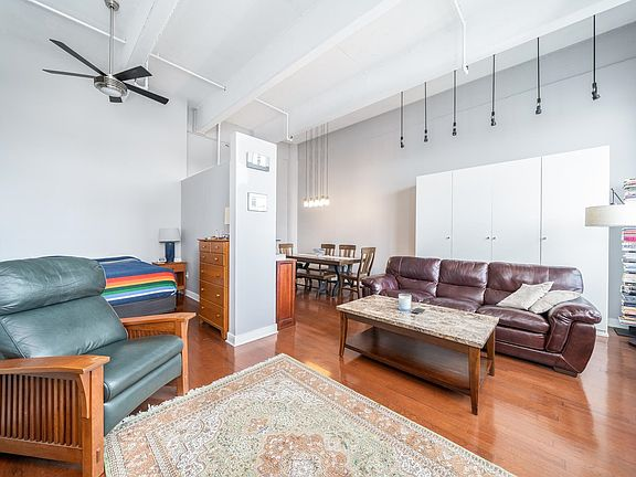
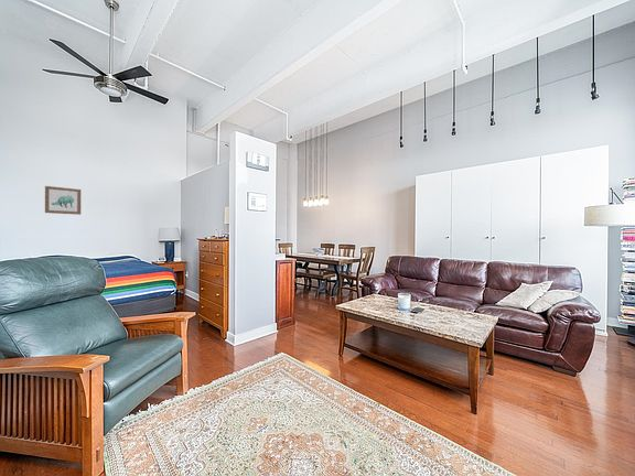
+ wall art (63, 201)
